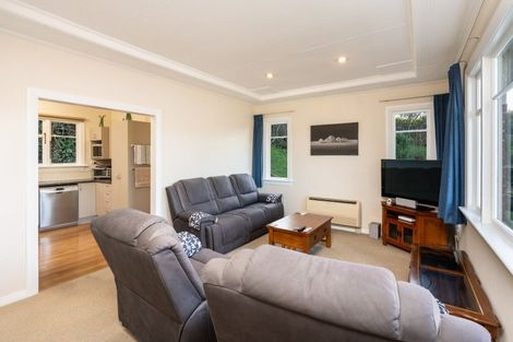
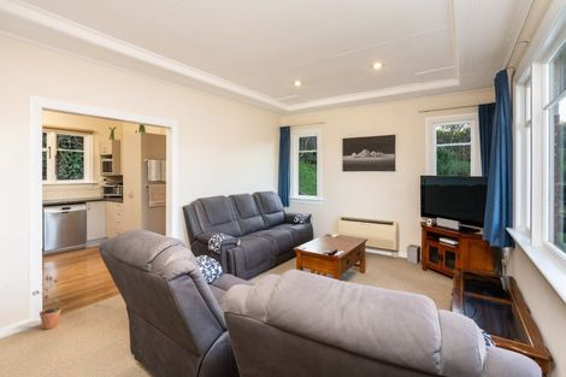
+ potted plant (47, 301)
